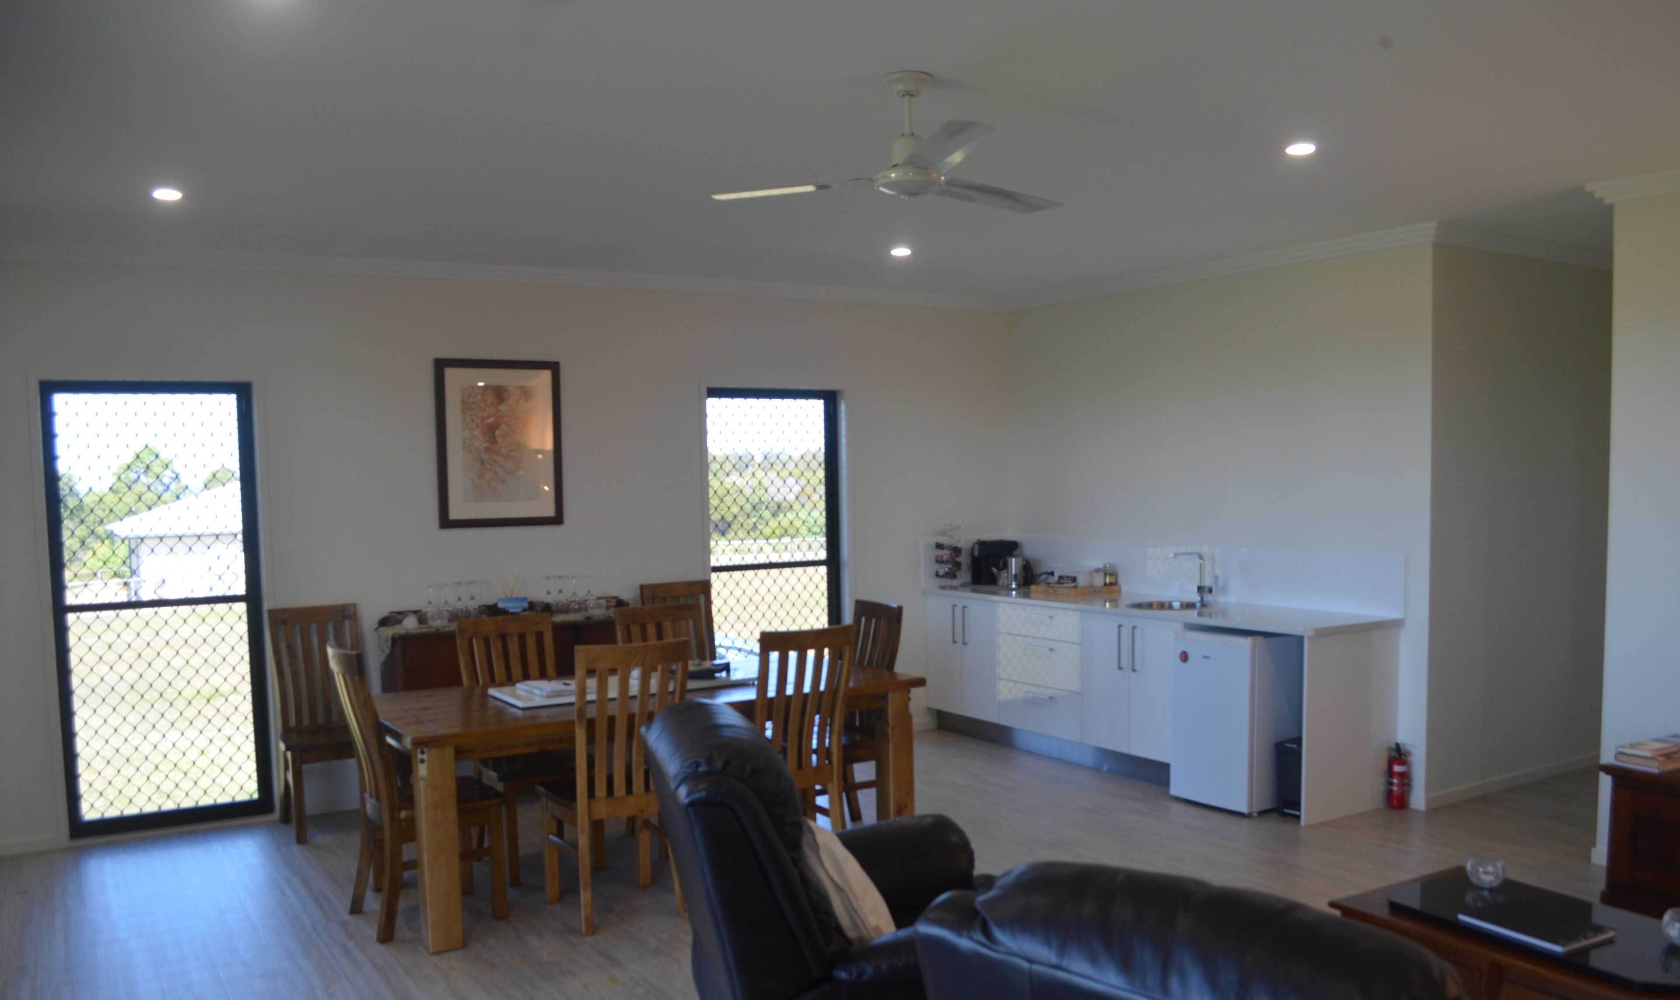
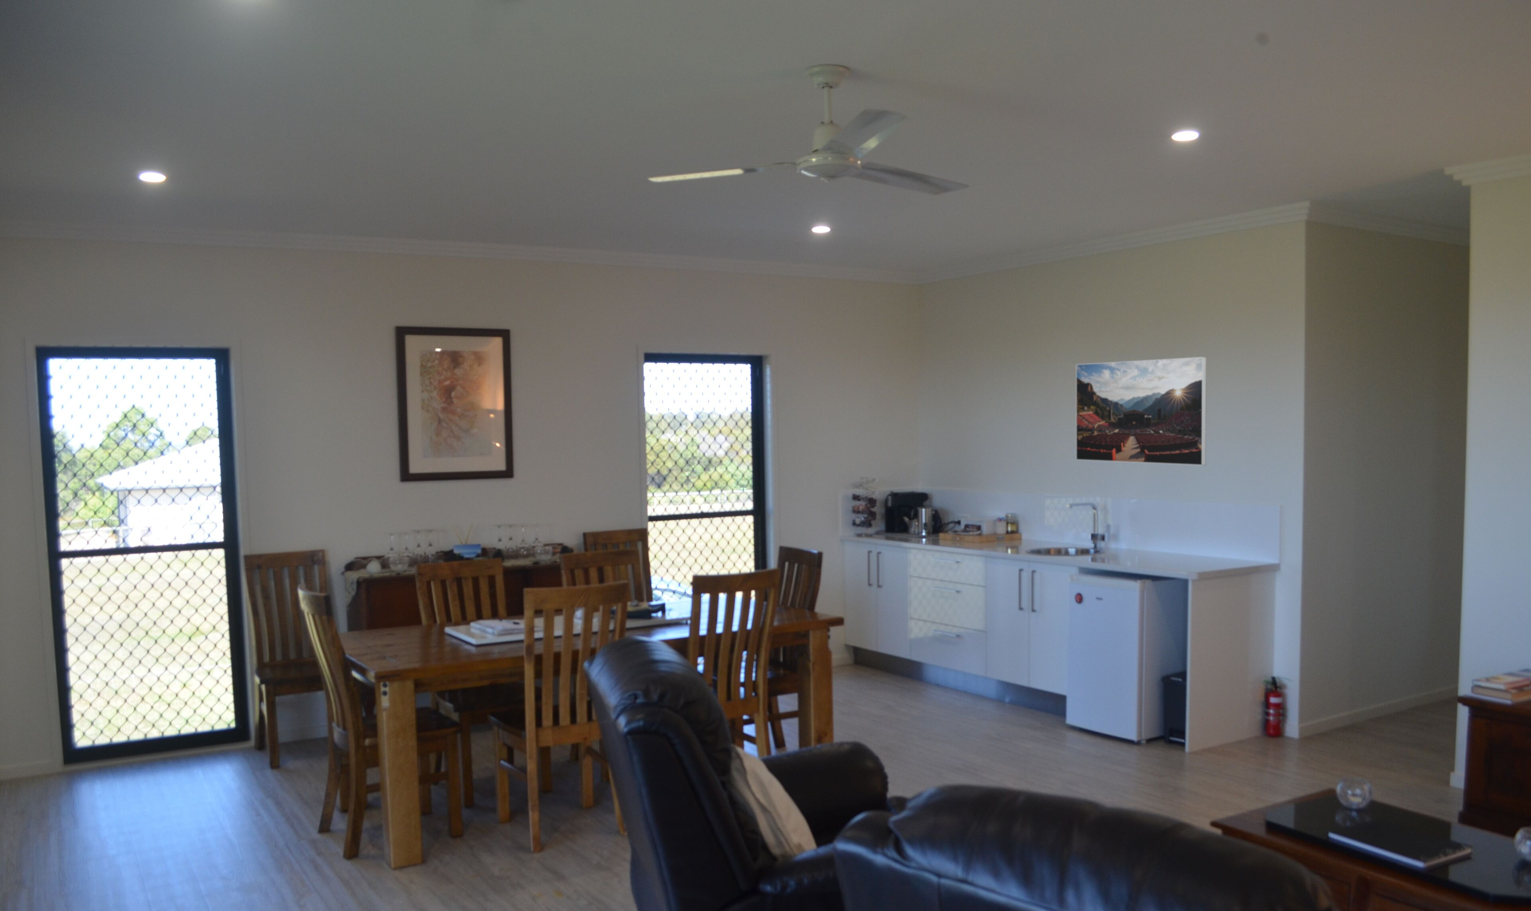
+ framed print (1137, 411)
